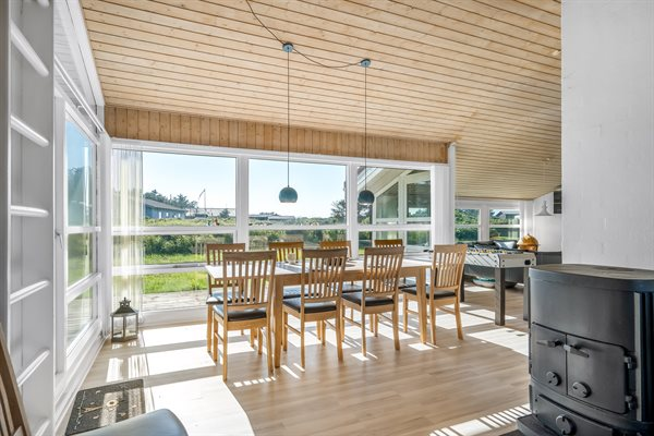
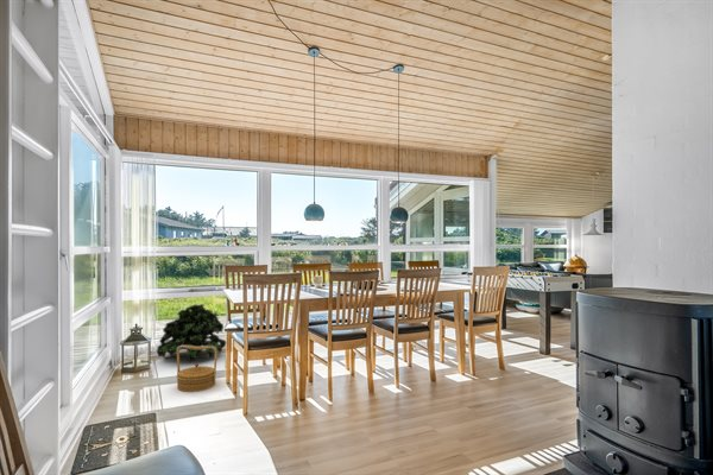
+ potted plant (191, 330)
+ basket (196, 366)
